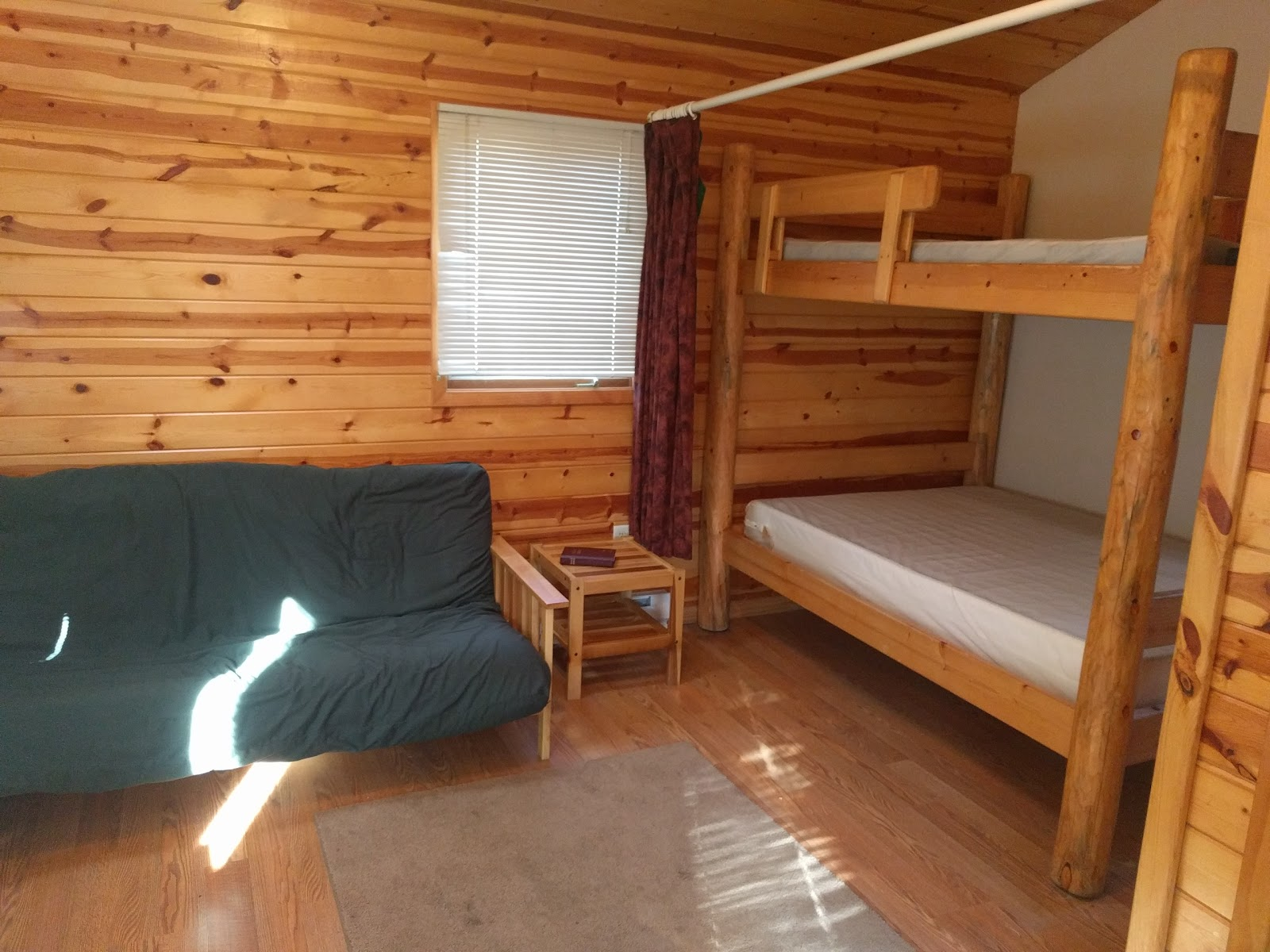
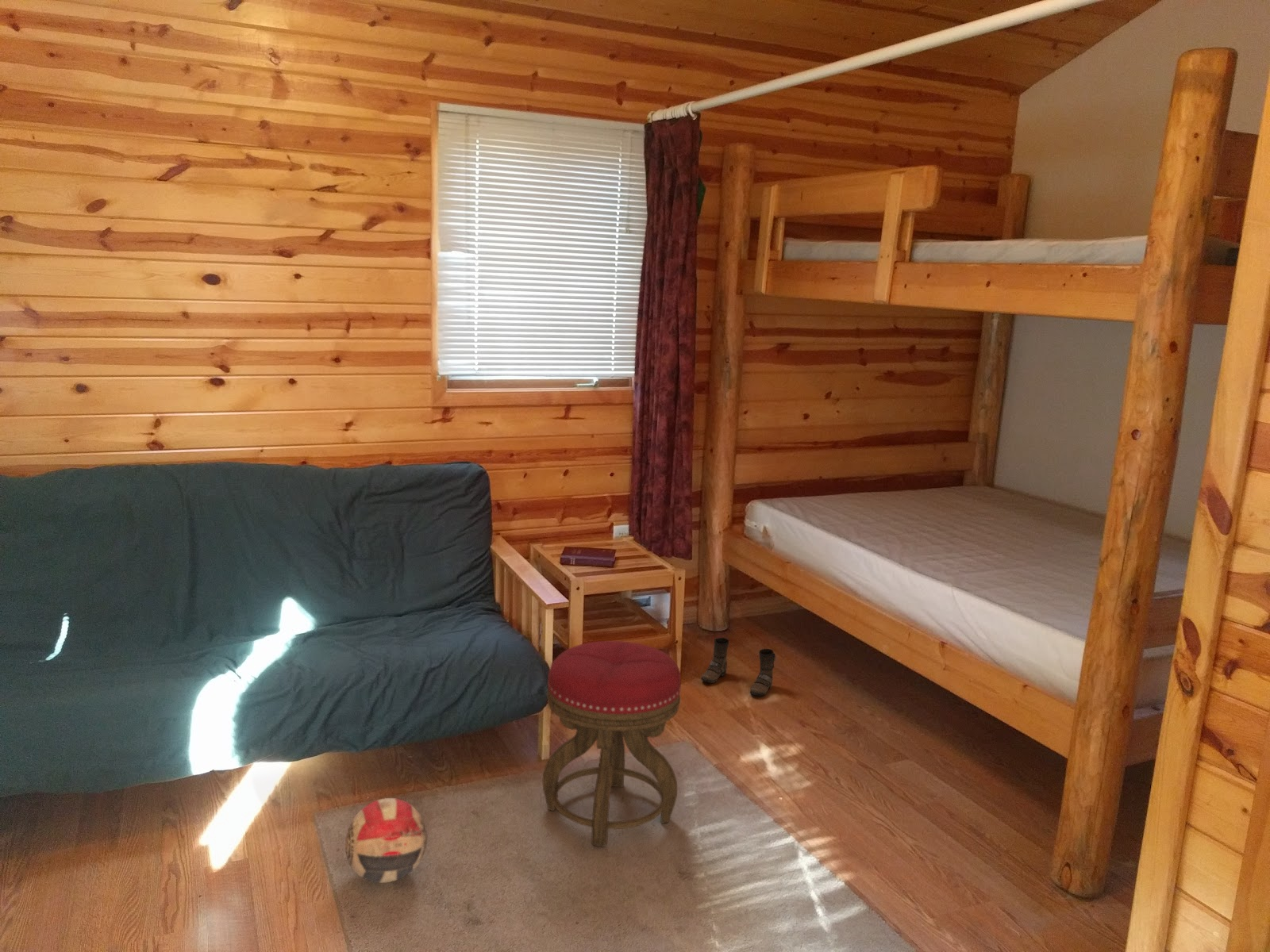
+ ball (387, 843)
+ boots (726, 666)
+ stool (611, 735)
